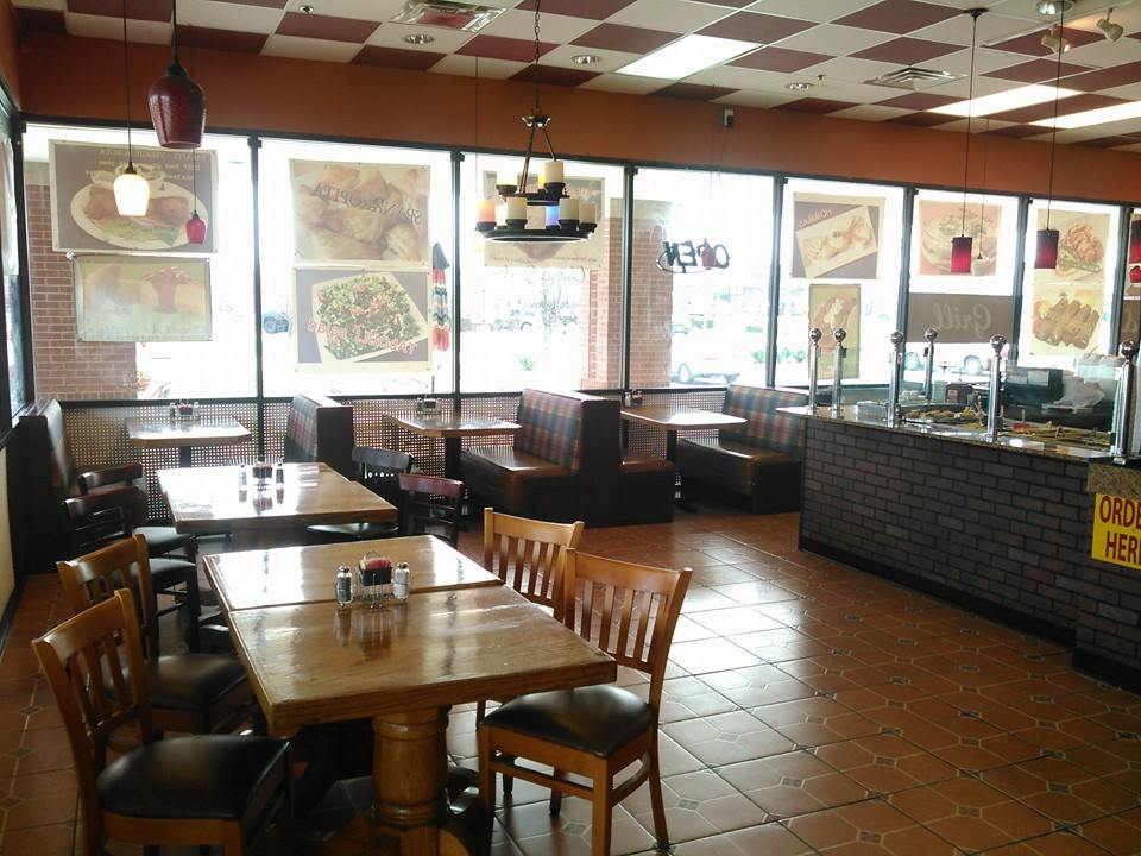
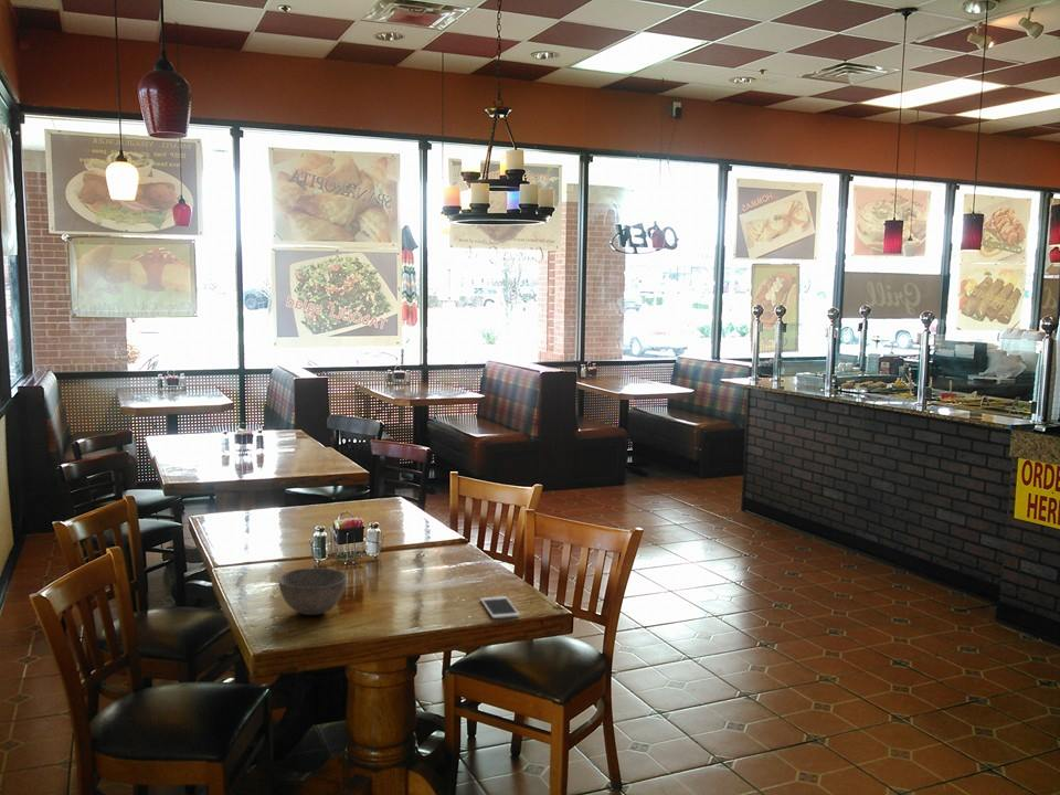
+ bowl (312, 594)
+ cell phone (499, 606)
